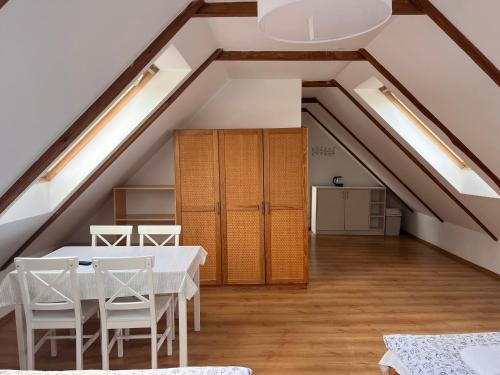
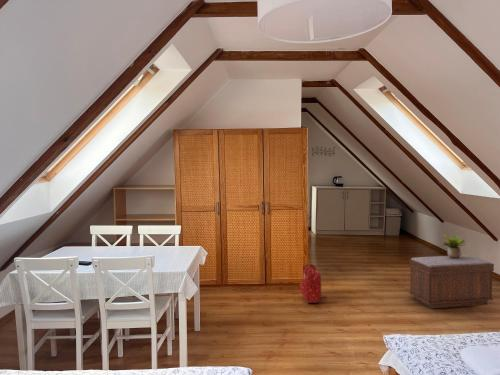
+ backpack (313, 281)
+ potted plant (453, 245)
+ bench (449, 280)
